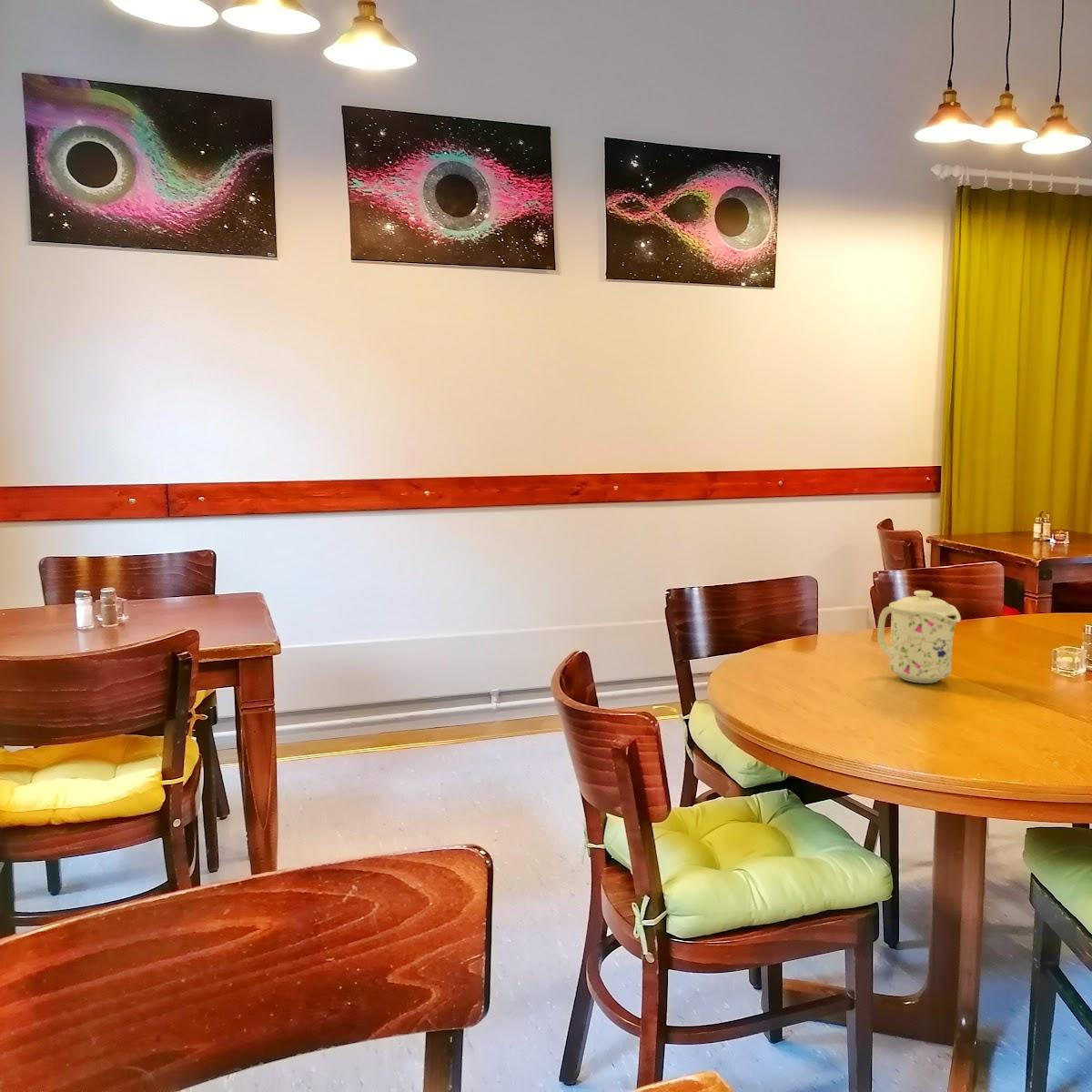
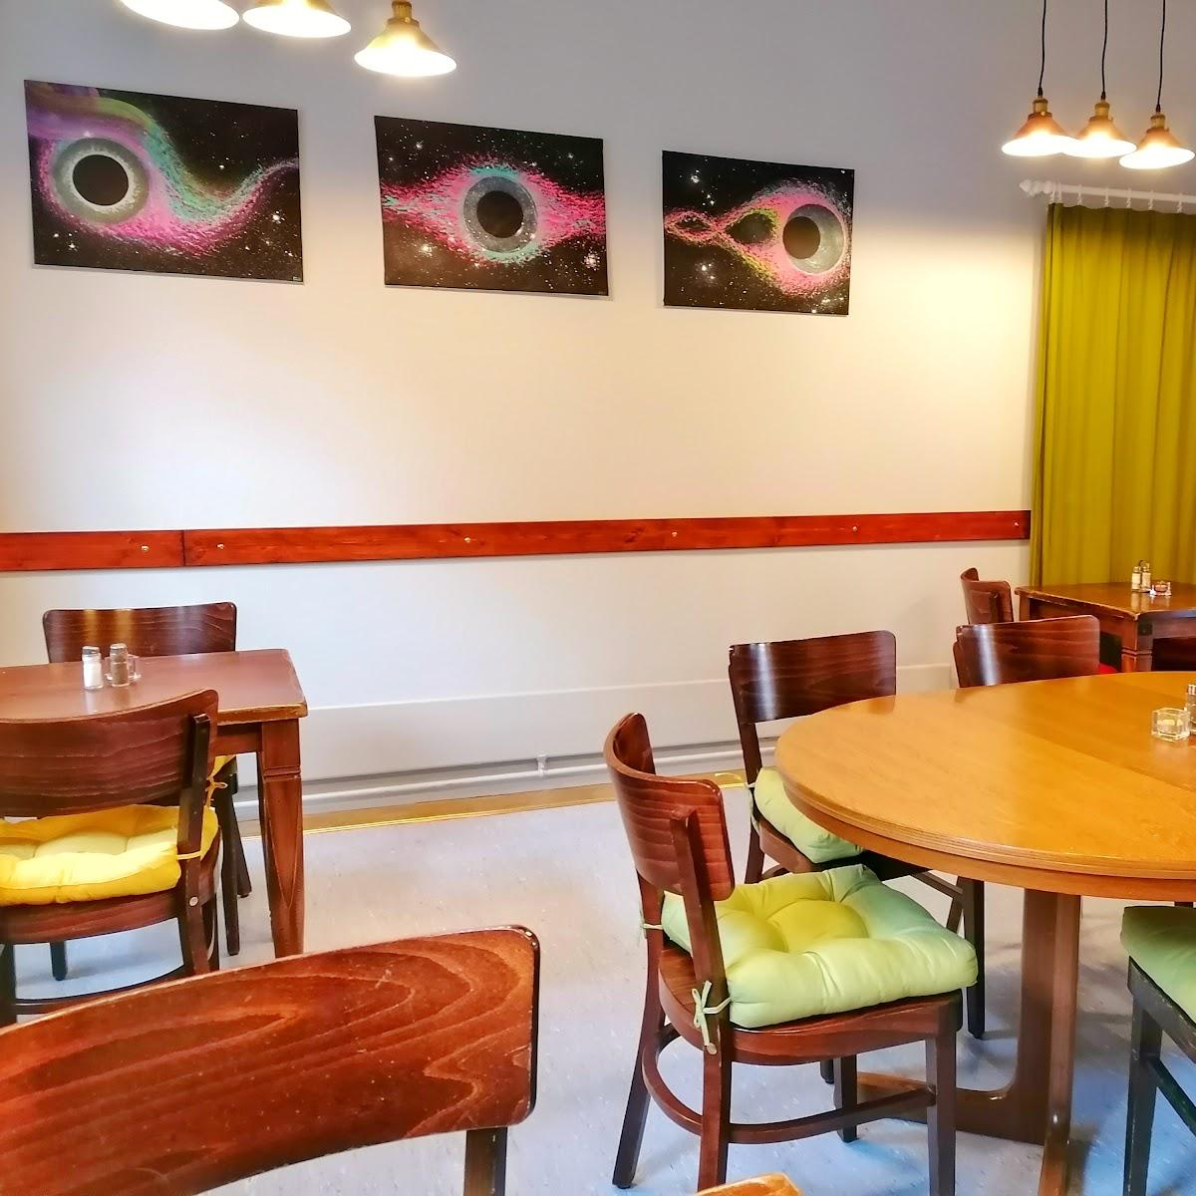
- mug (916, 634)
